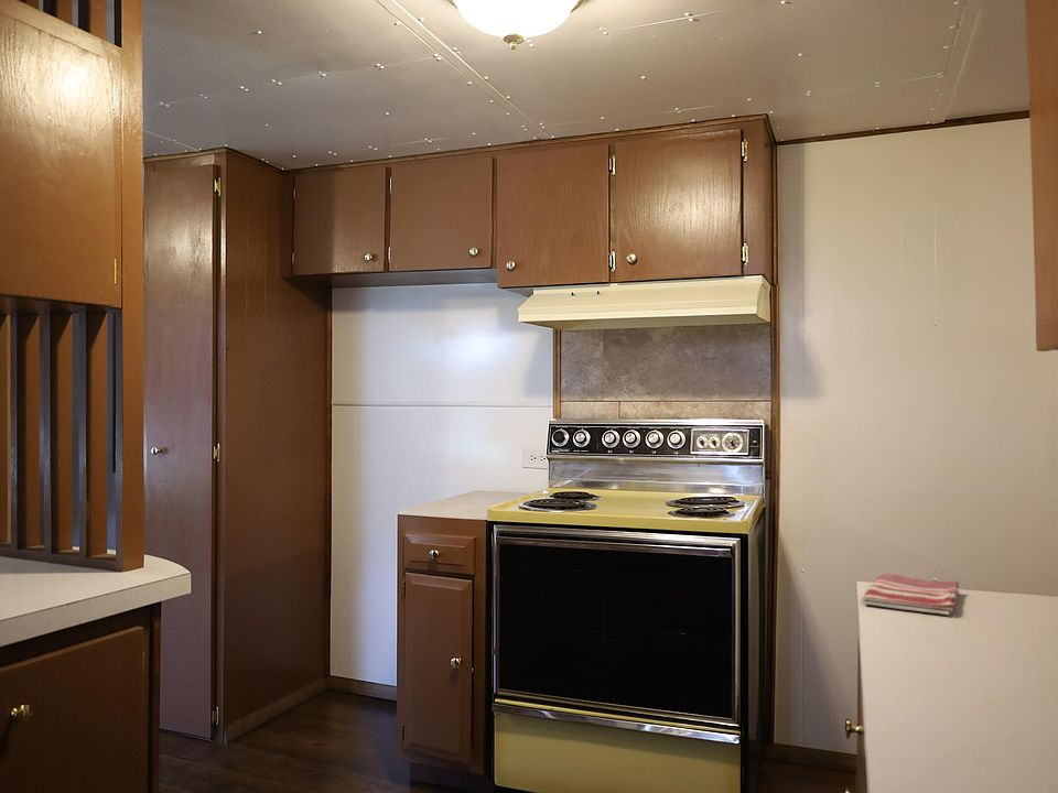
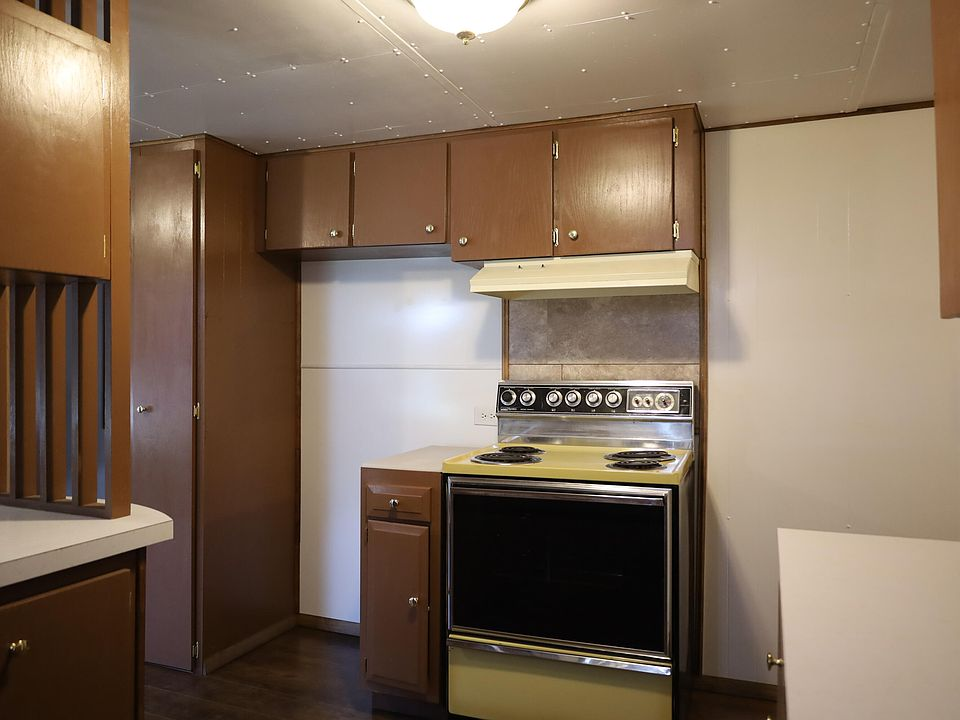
- dish towel (911, 593)
